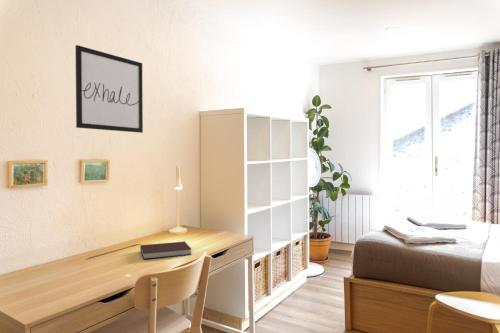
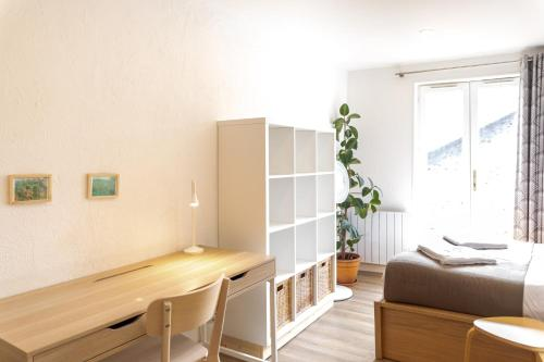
- notebook (165, 249)
- wall art (112, 92)
